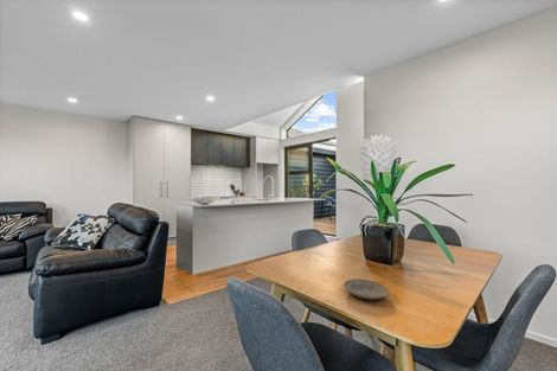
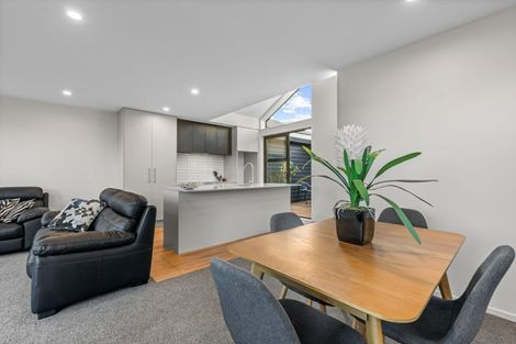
- plate (365, 290)
